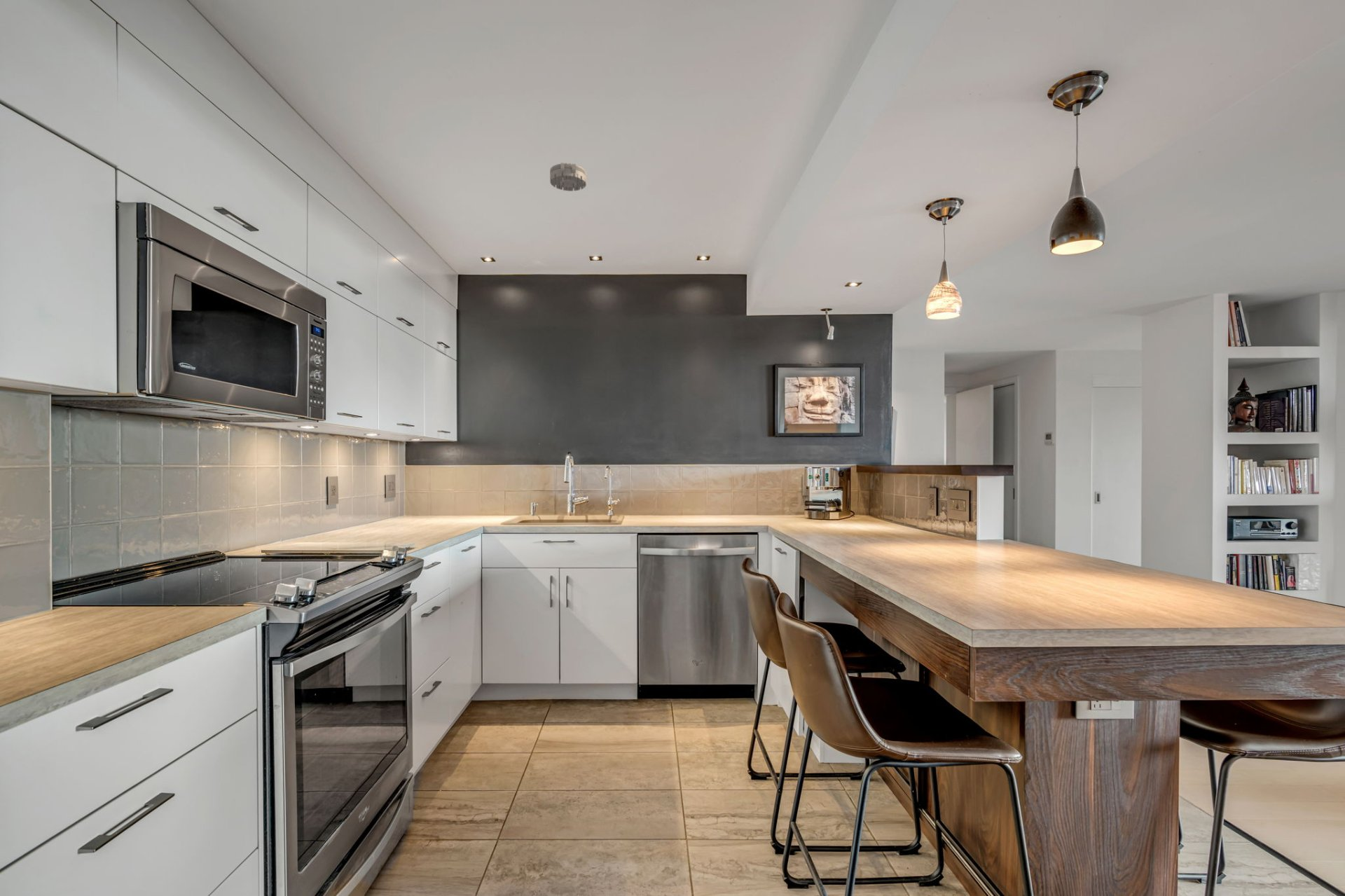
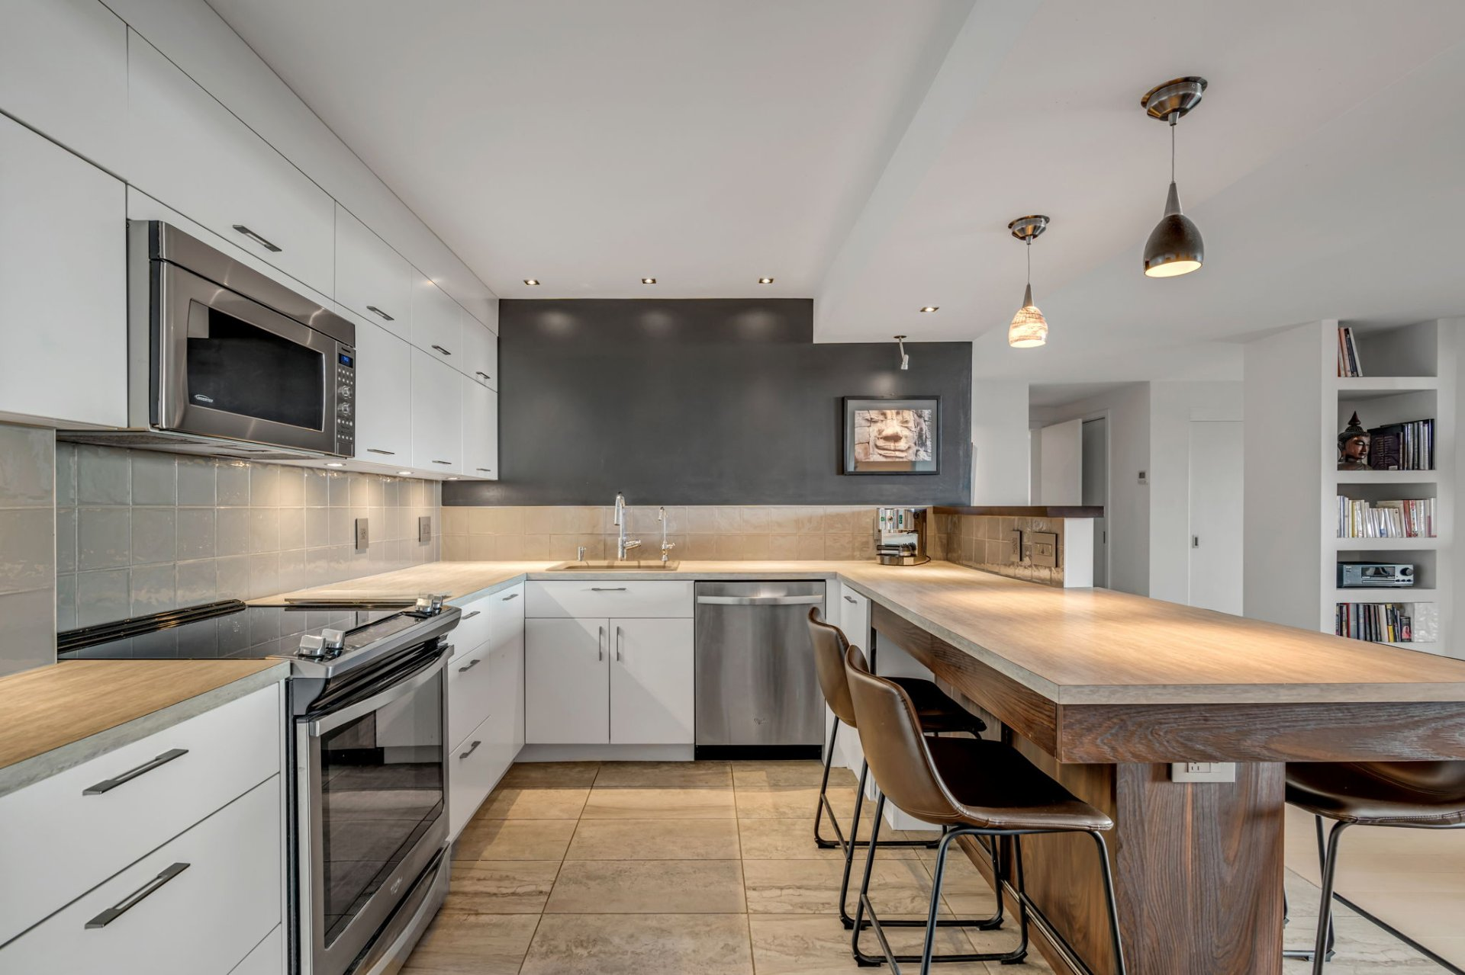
- smoke detector (568, 176)
